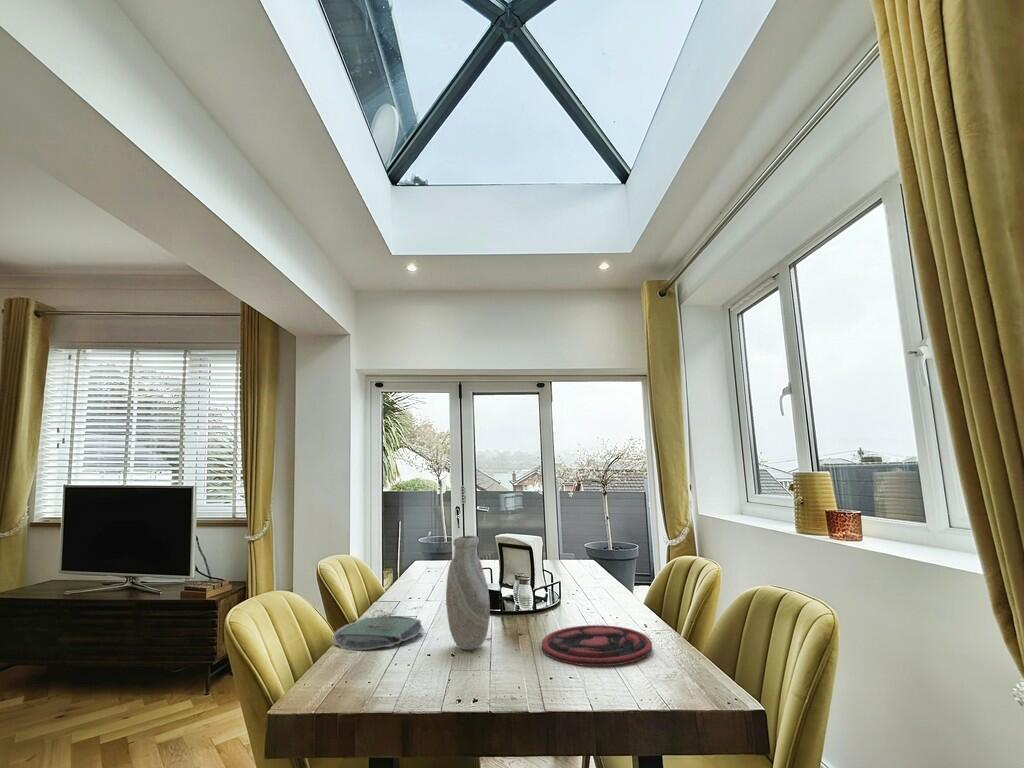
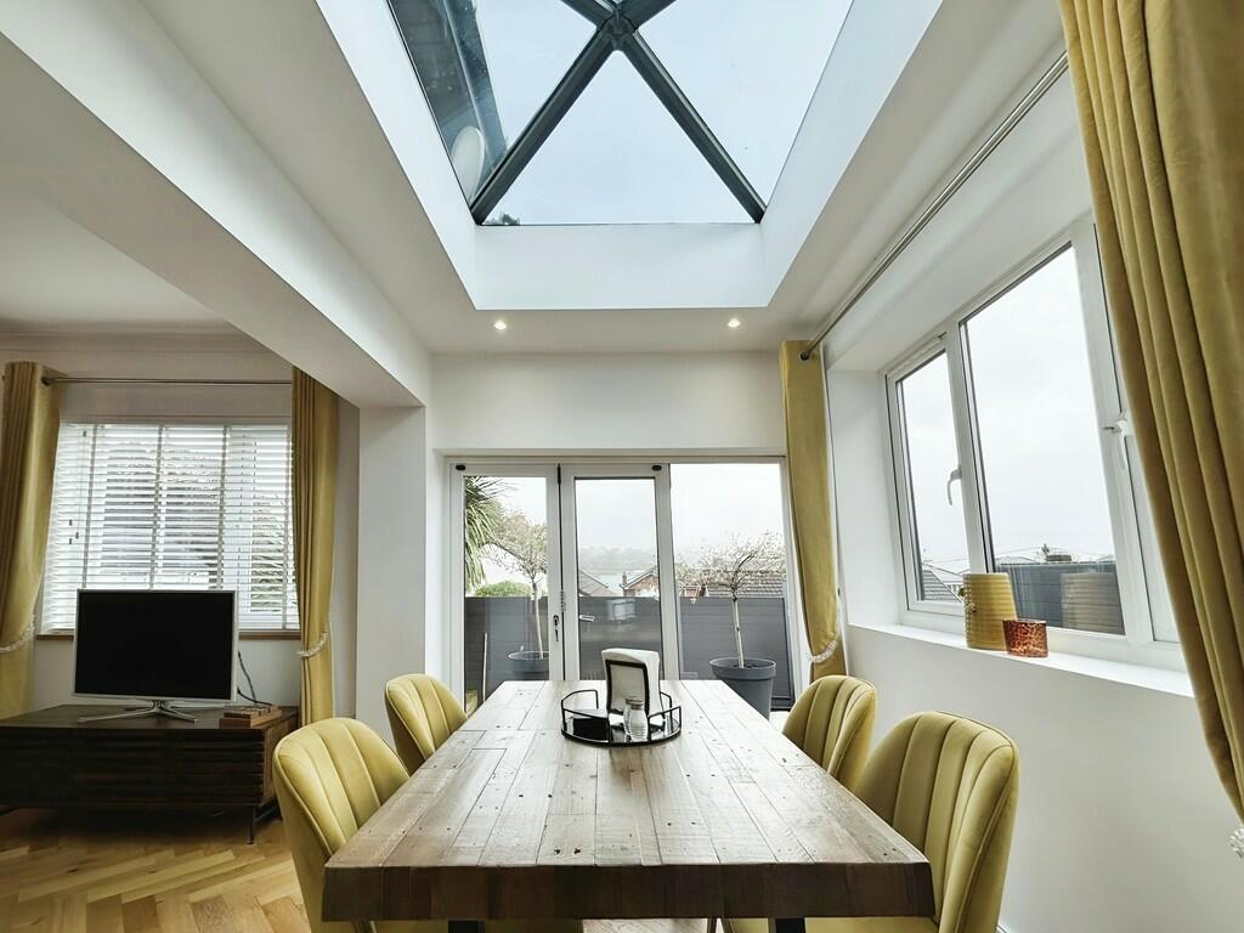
- plate (378, 623)
- vase (467, 591)
- plate (596, 643)
